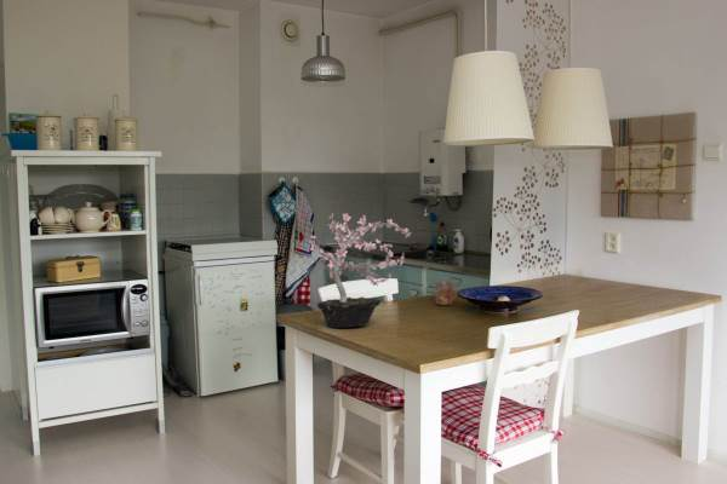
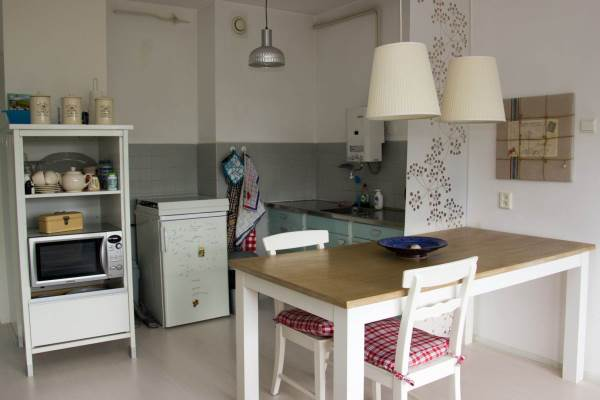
- mug (446, 294)
- potted plant (365, 266)
